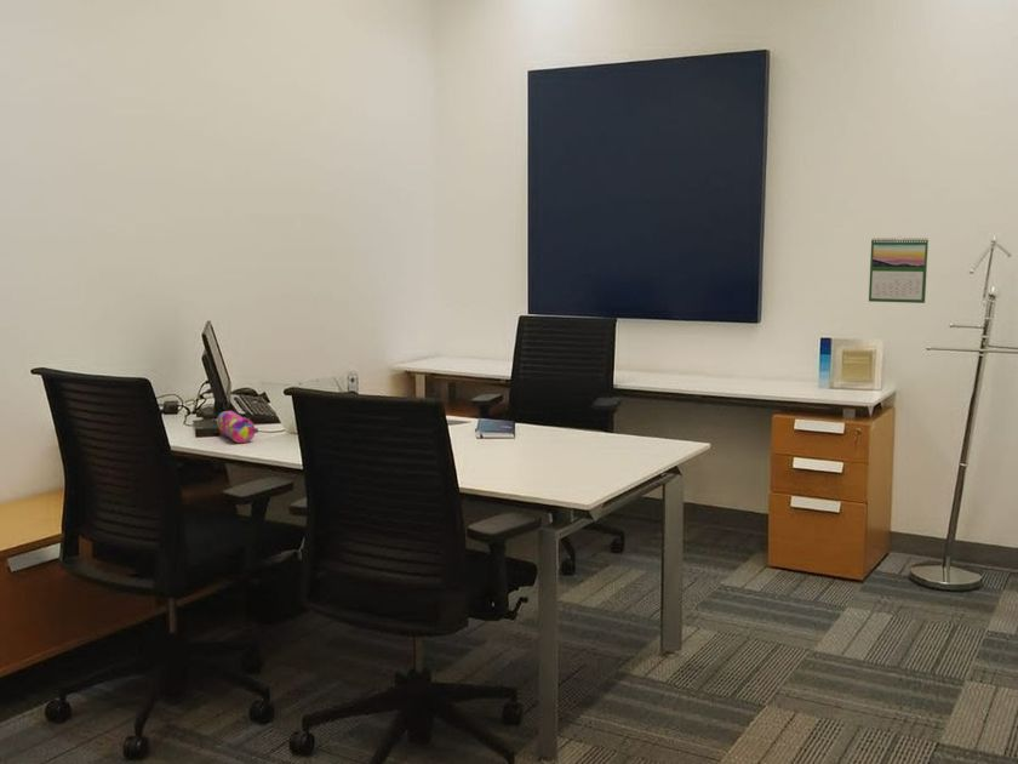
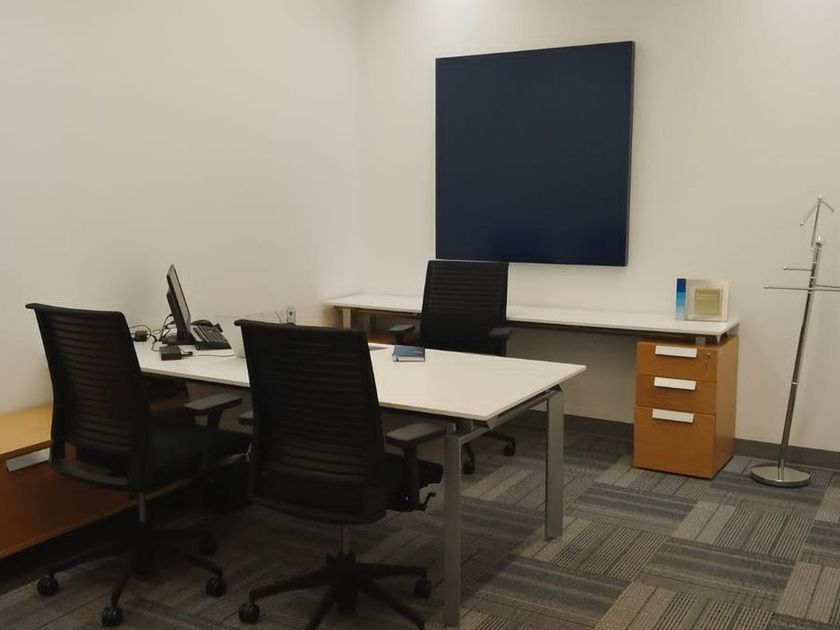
- calendar (898, 269)
- pencil case (235, 426)
